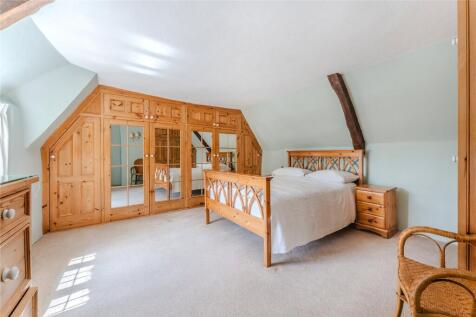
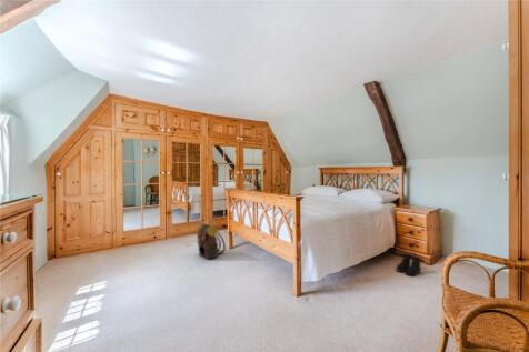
+ backpack (211, 239)
+ boots (408, 263)
